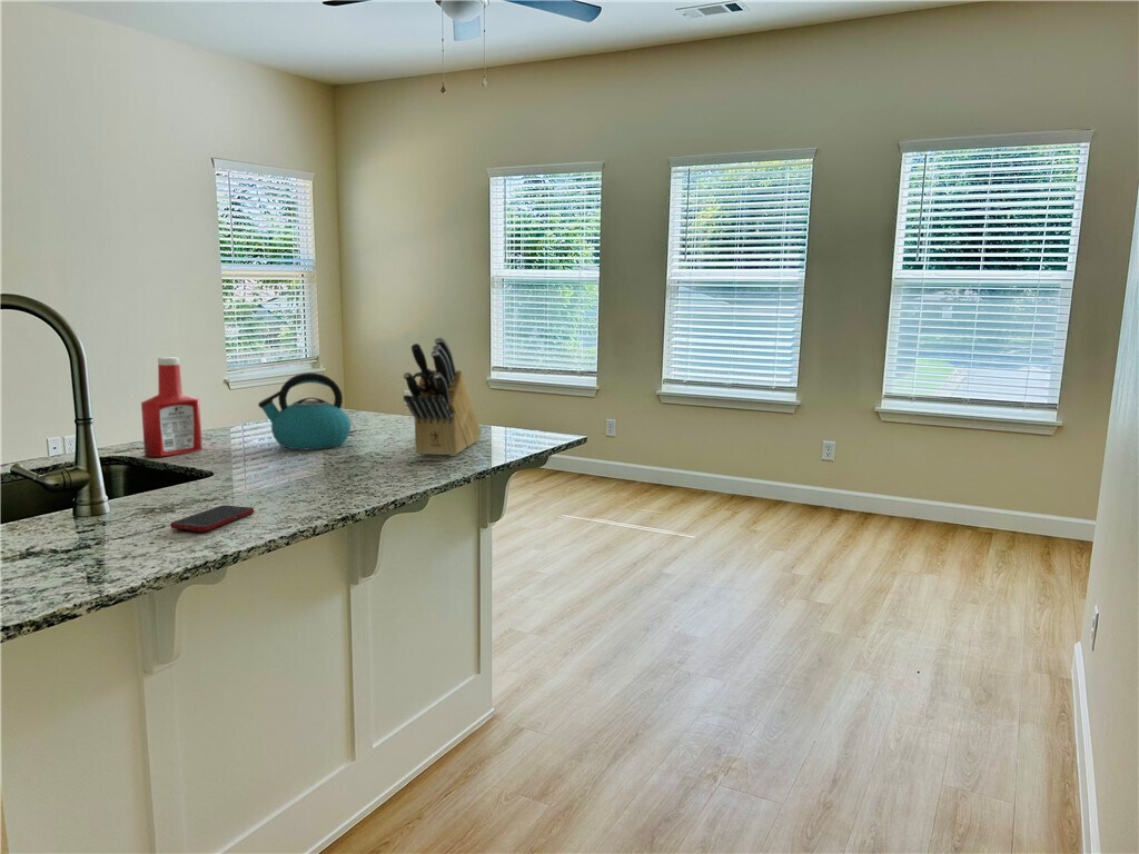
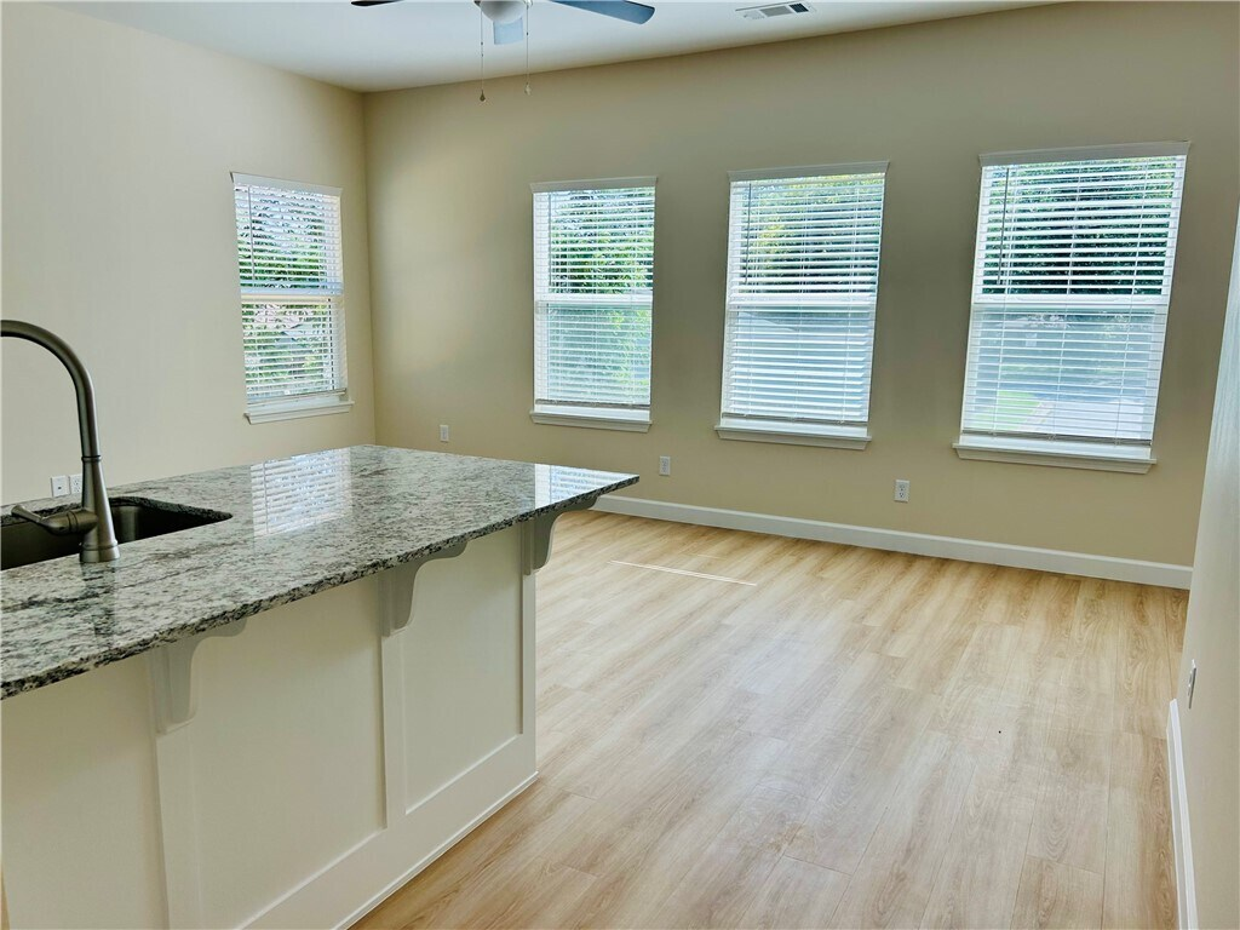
- knife block (444, 394)
- cell phone (214, 517)
- kettle (305, 408)
- soap bottle (171, 405)
